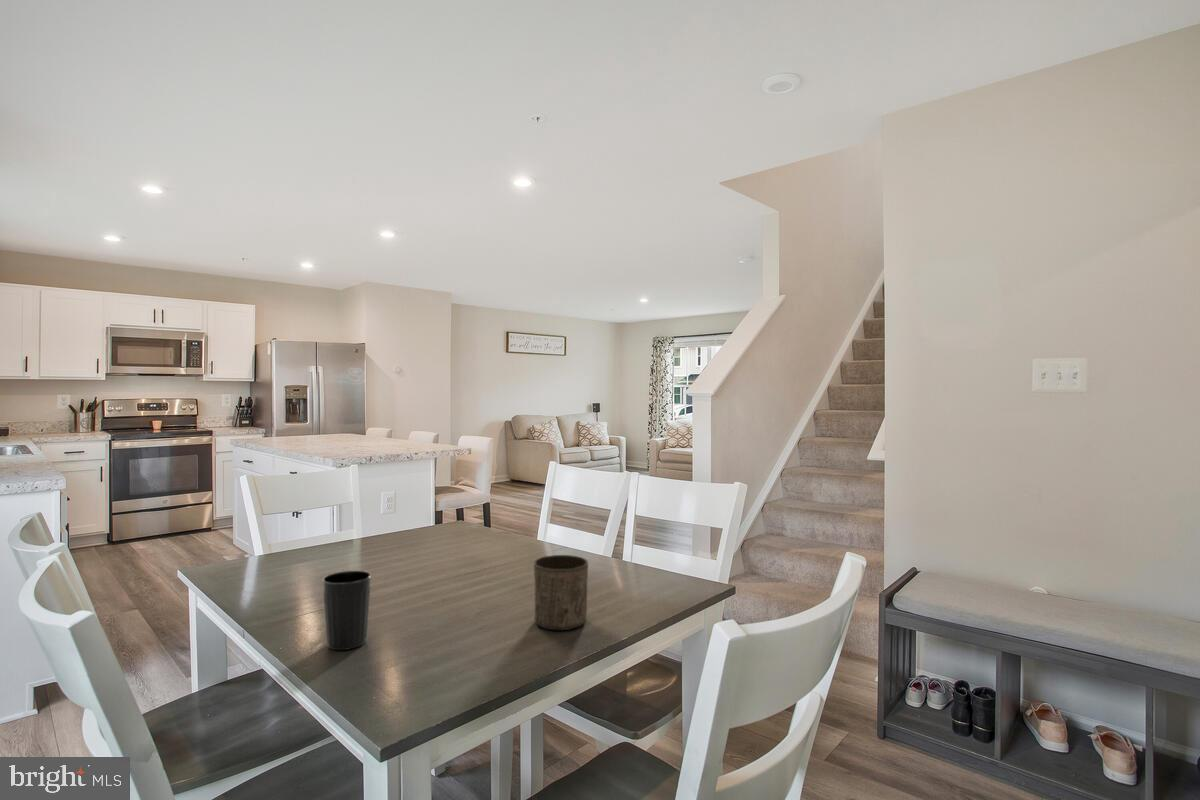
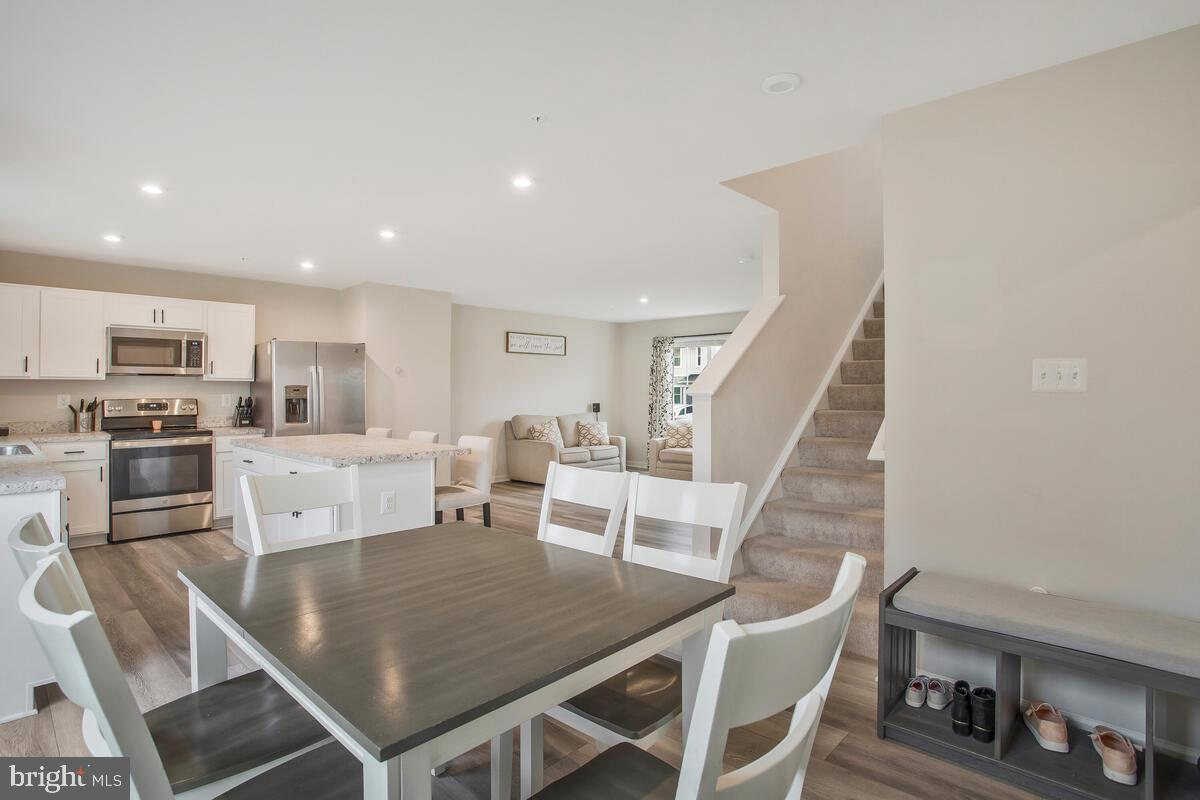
- cup (346, 610)
- cup (560, 591)
